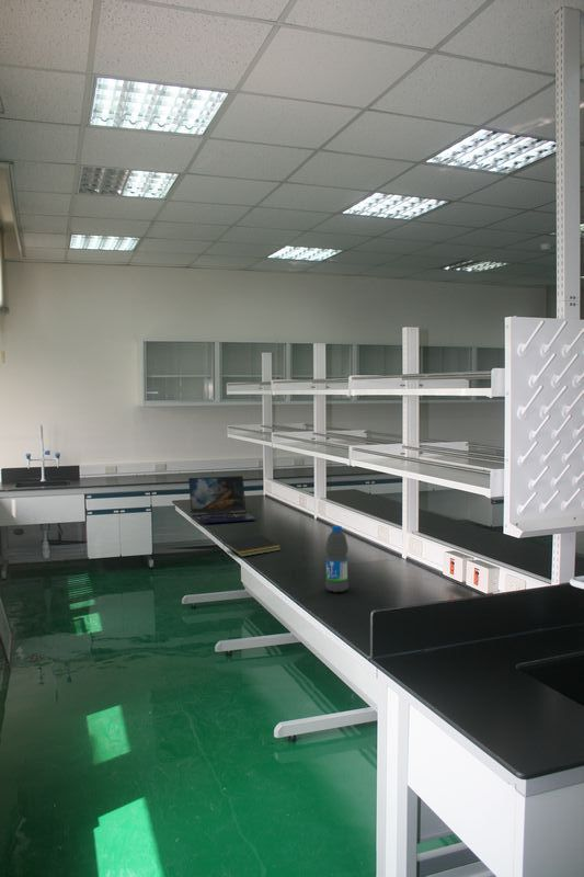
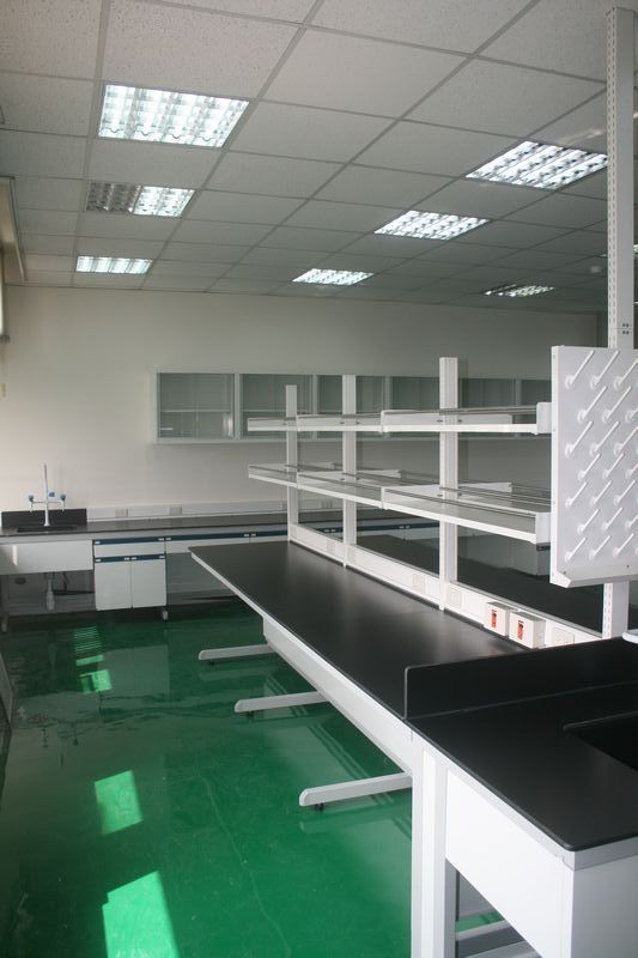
- notepad (252, 545)
- water bottle (336, 558)
- laptop (221, 499)
